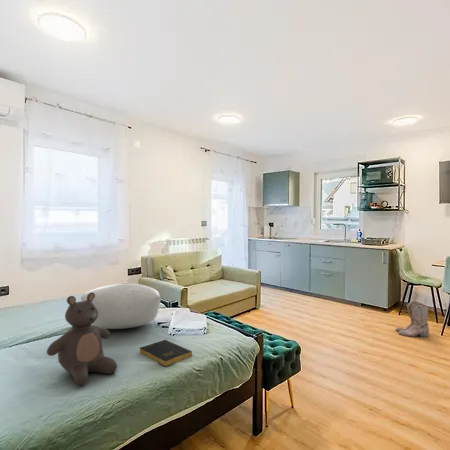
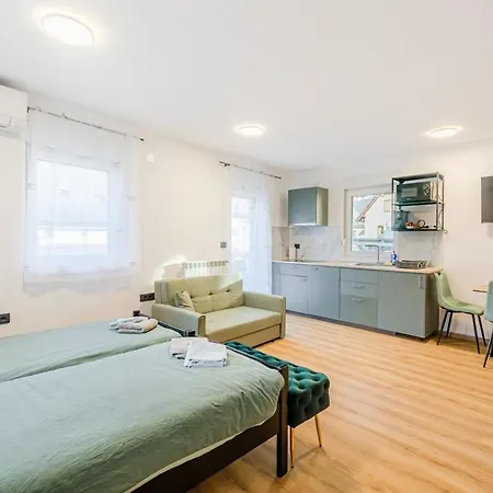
- book (164, 351)
- pillow (123, 306)
- boots (411, 317)
- teddy bear (86, 334)
